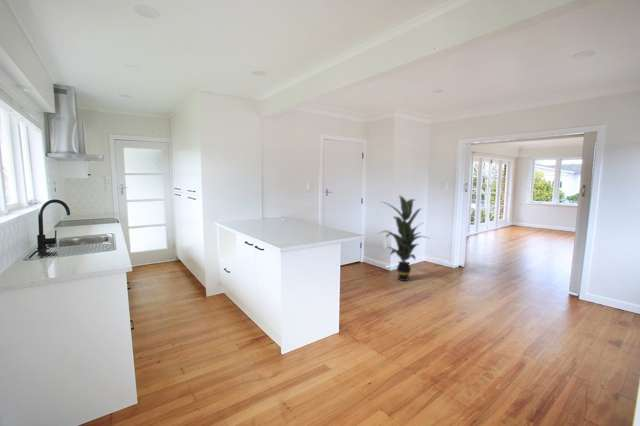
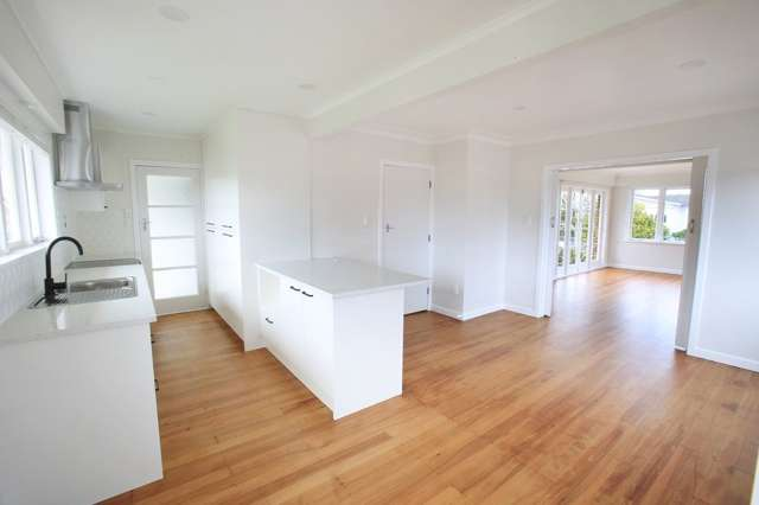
- indoor plant (401, 237)
